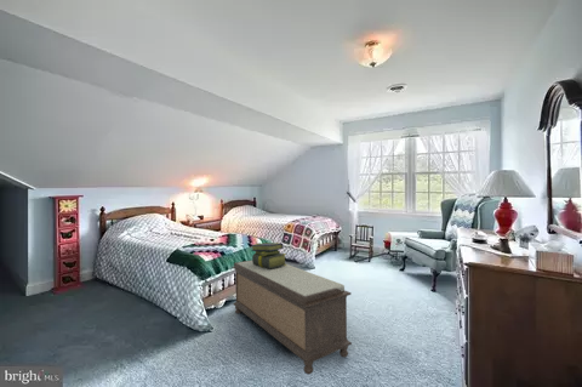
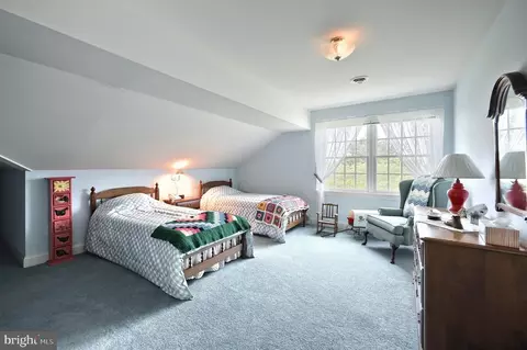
- bench (283, 301)
- stack of books (267, 254)
